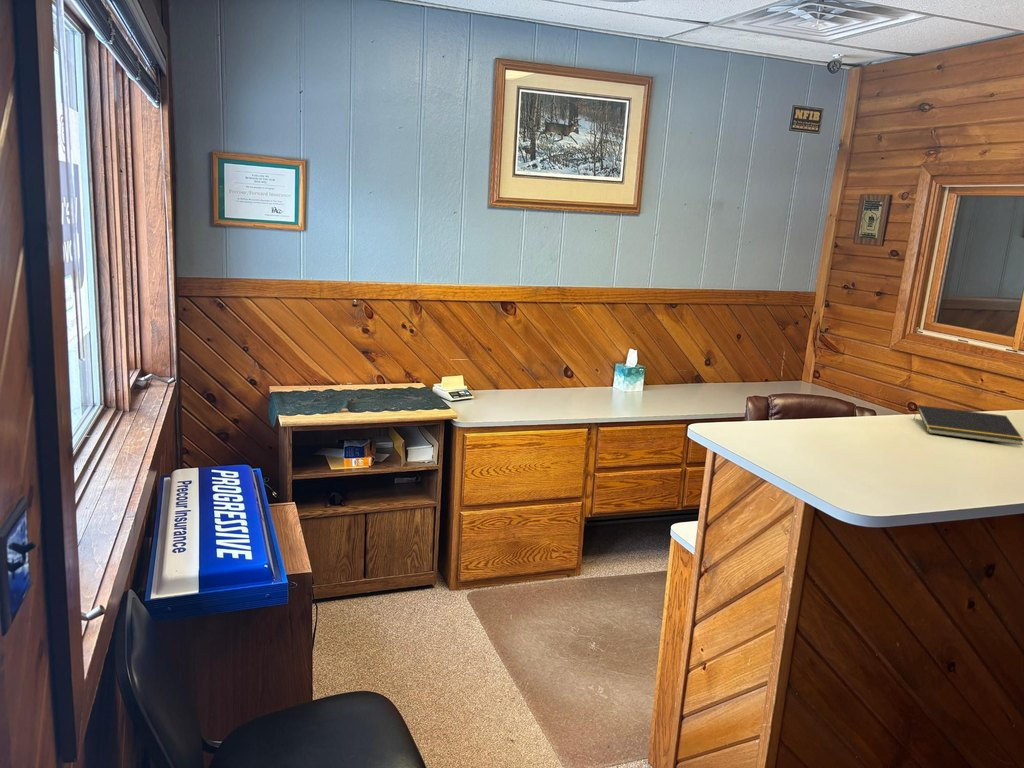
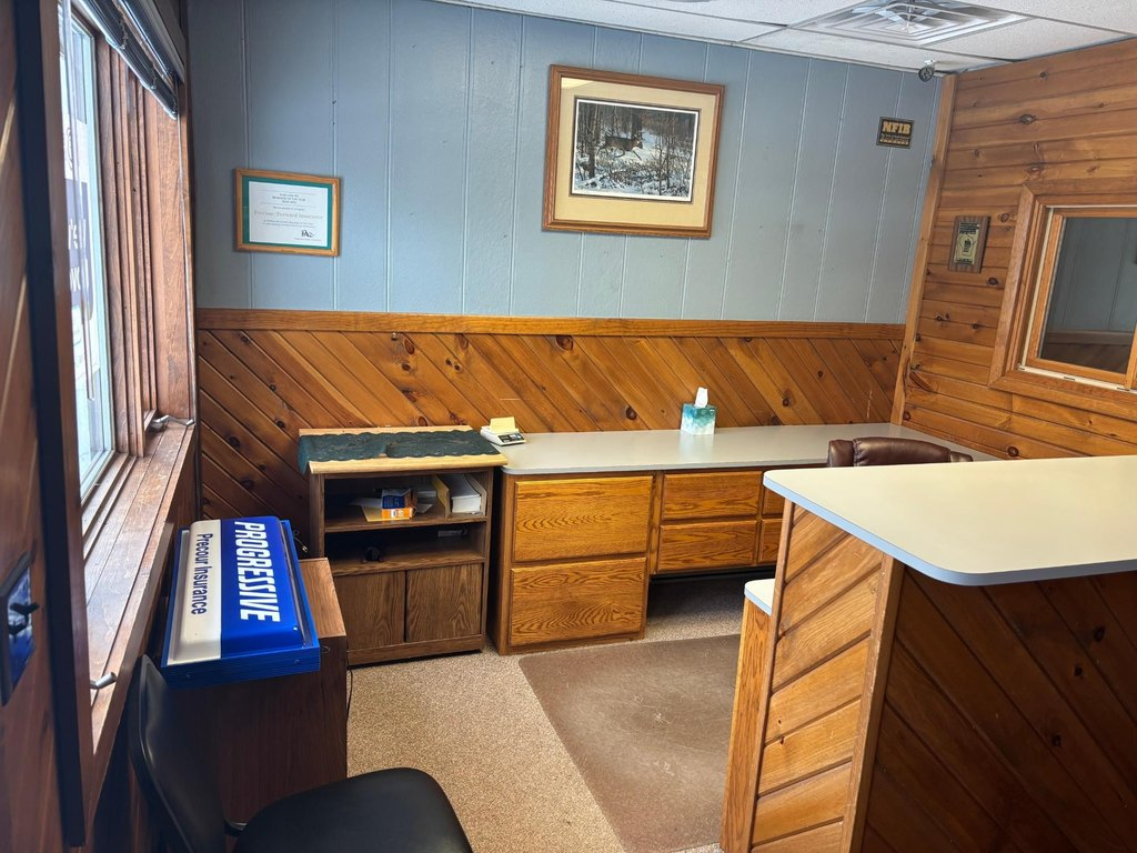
- notepad (968, 424)
